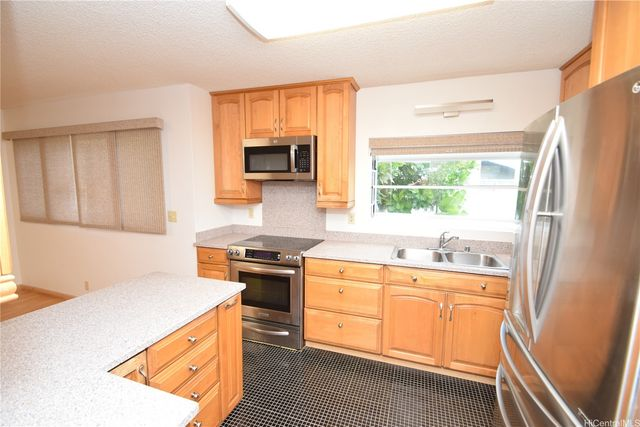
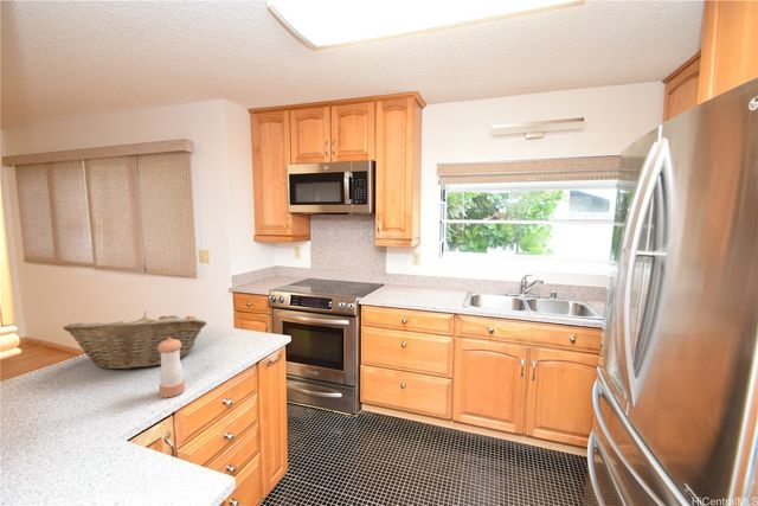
+ fruit basket (141, 334)
+ pepper shaker (171, 365)
